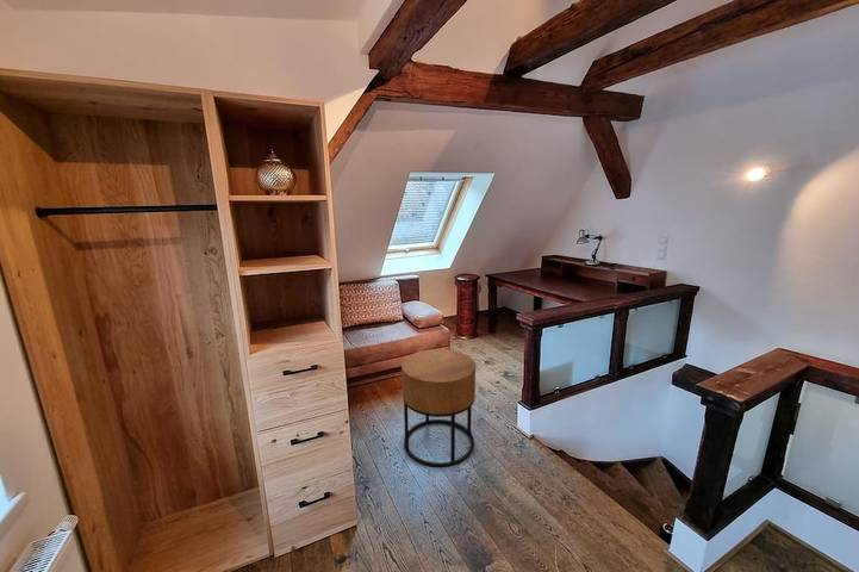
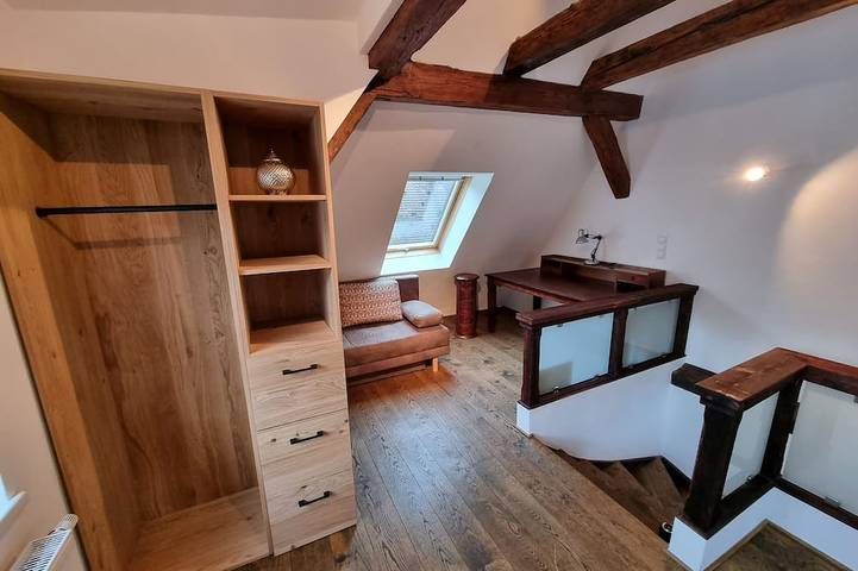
- side table (438, 404)
